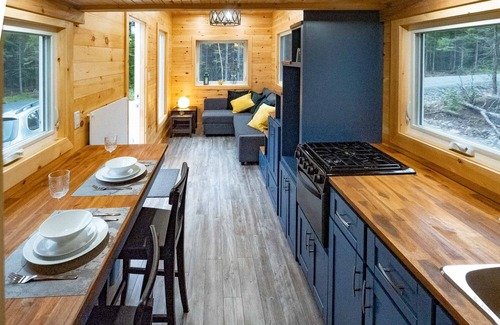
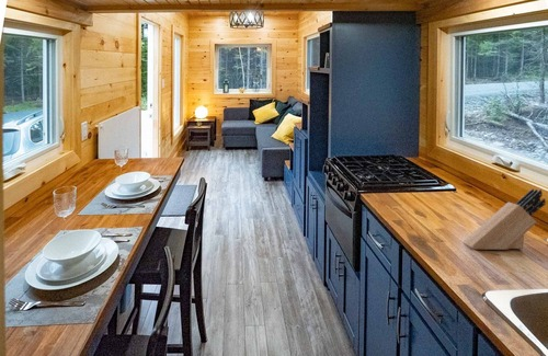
+ knife block (504, 217)
